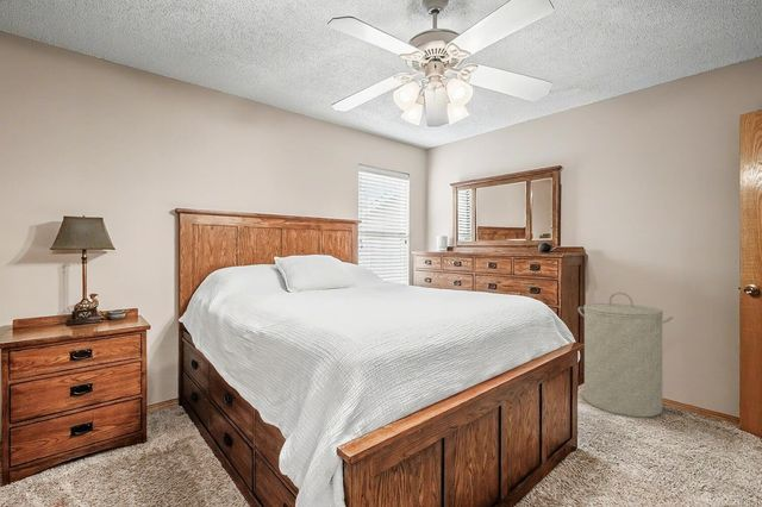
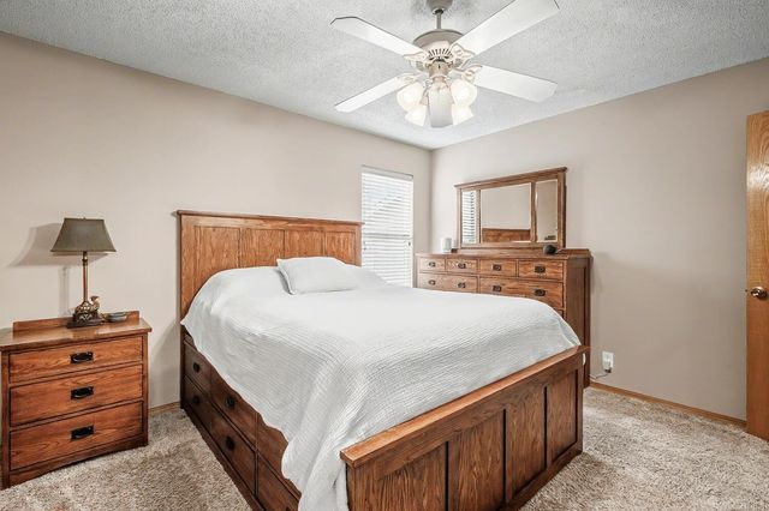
- laundry hamper (622, 348)
